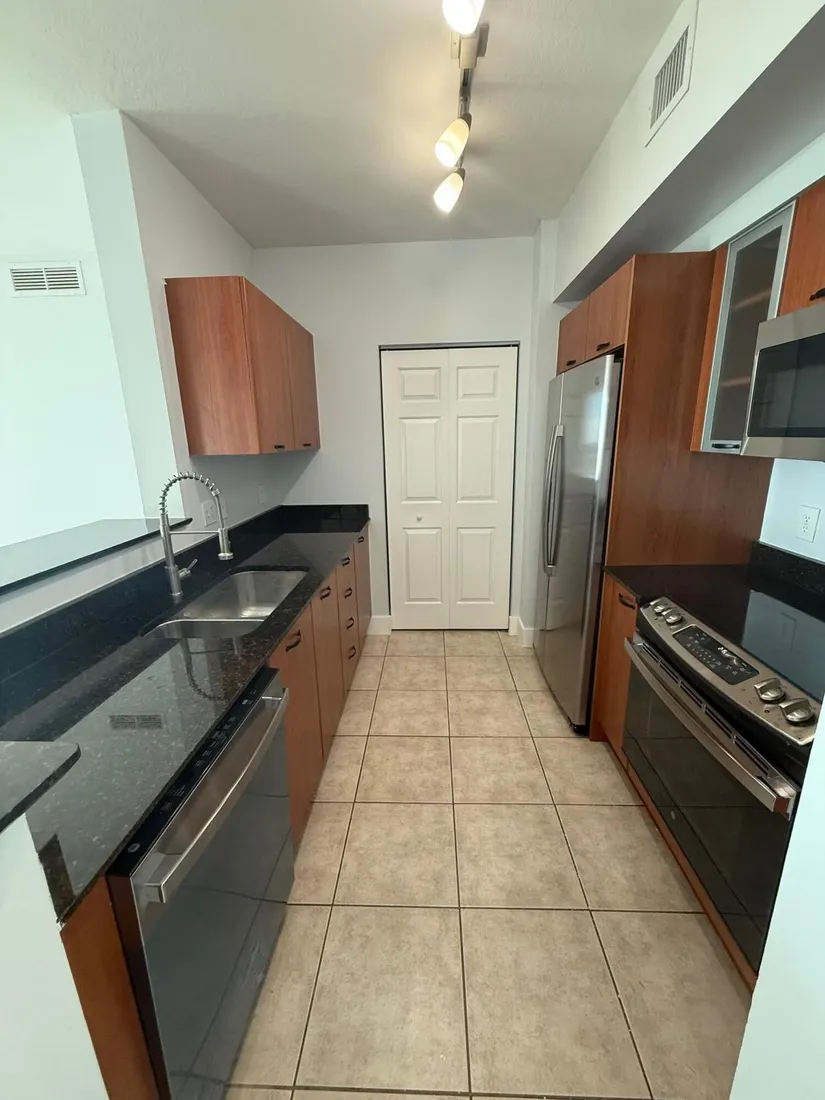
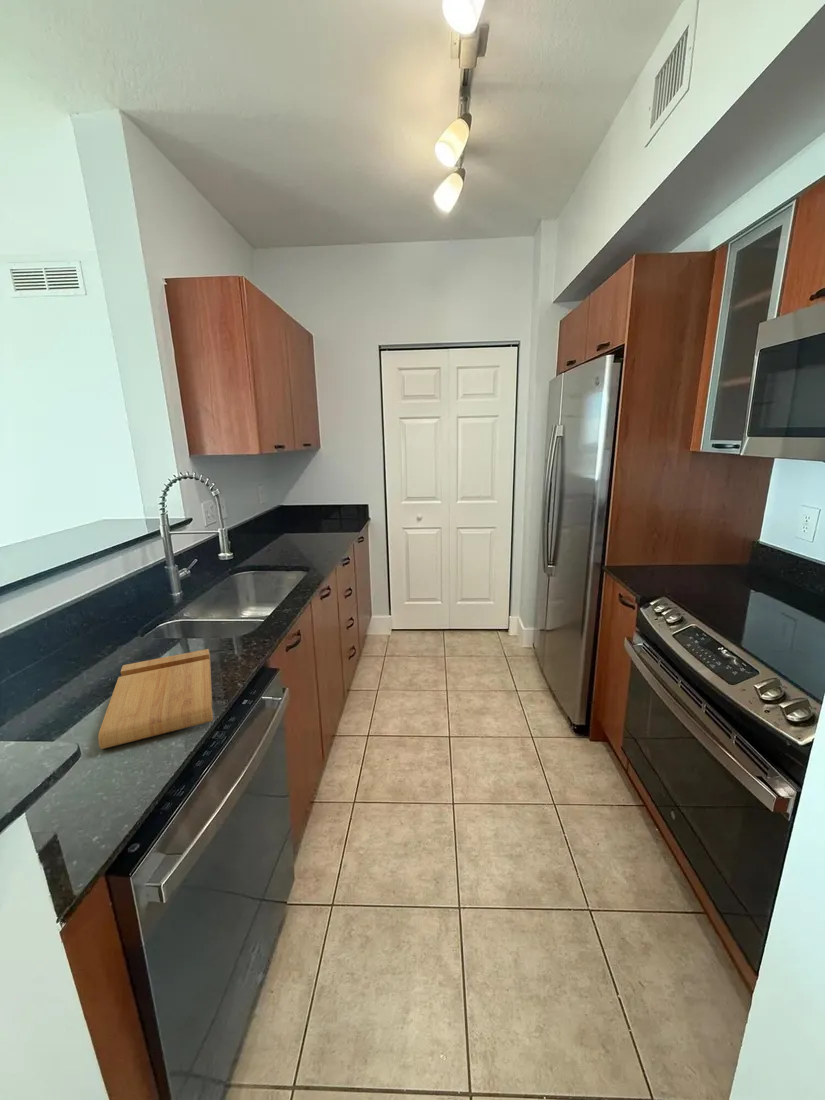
+ cutting board (163, 690)
